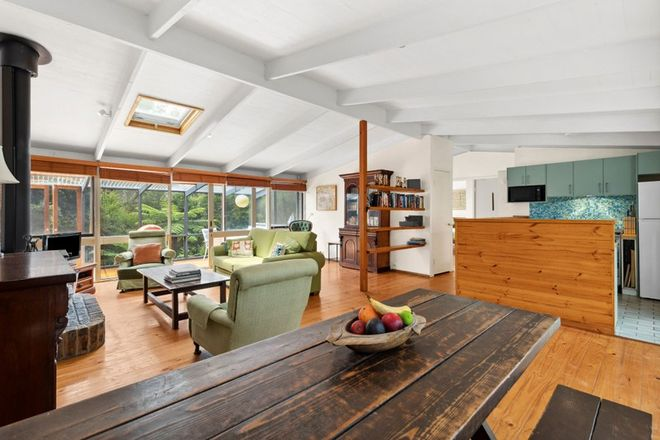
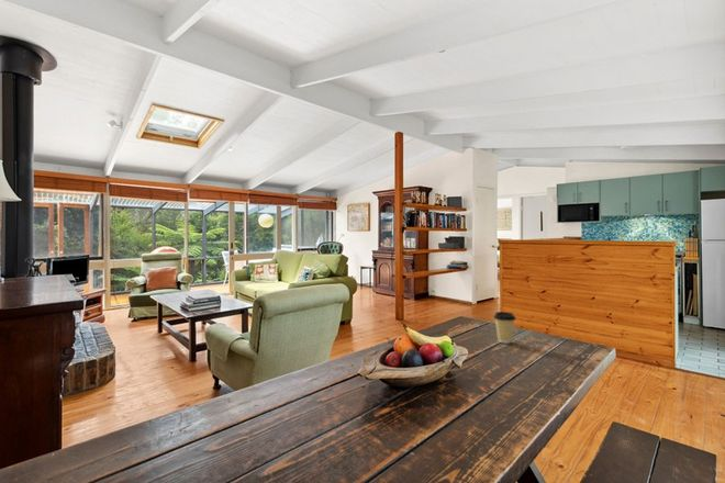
+ coffee cup (504, 327)
